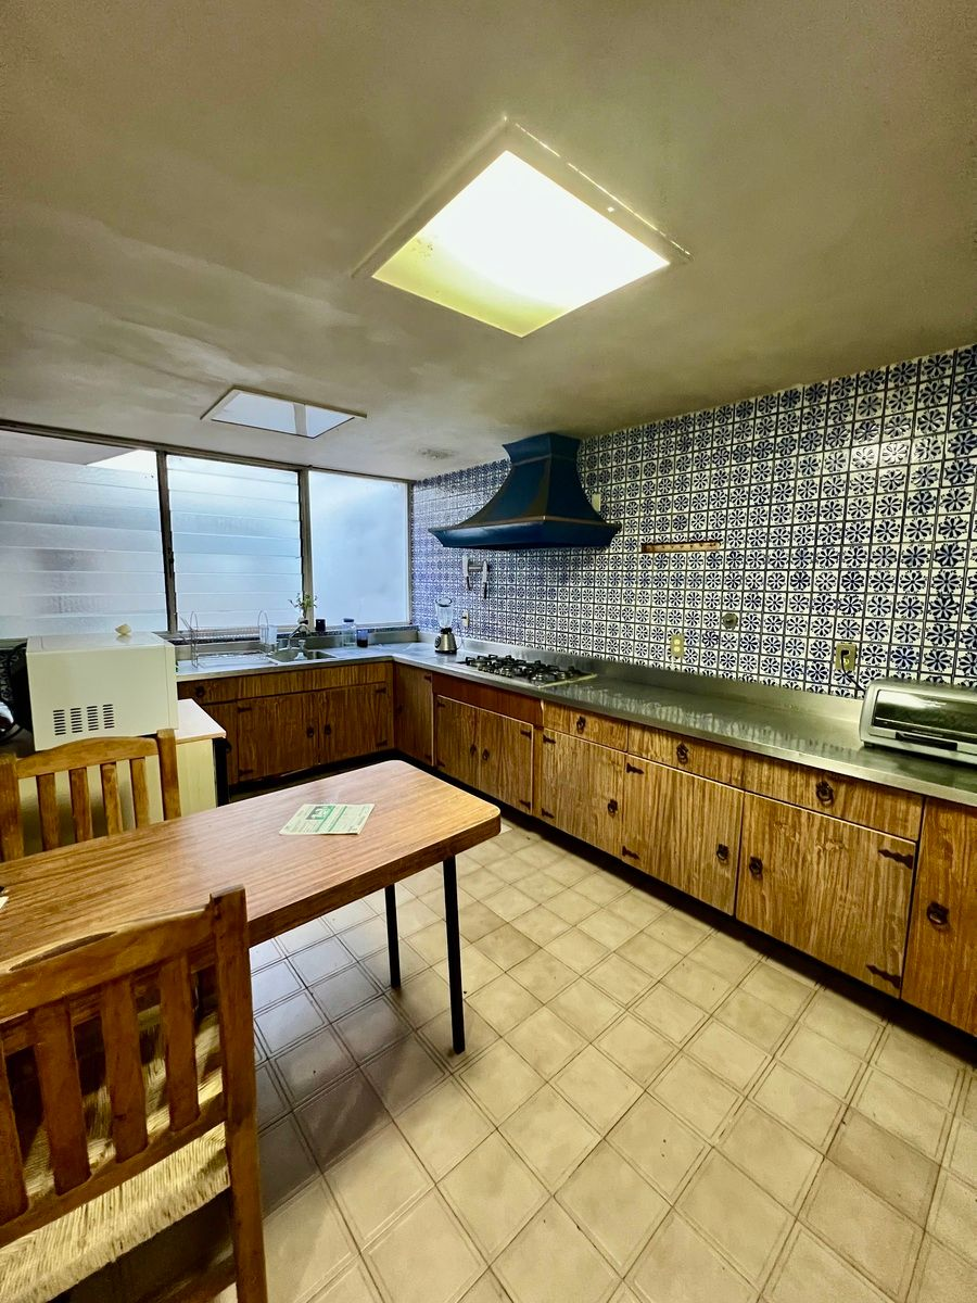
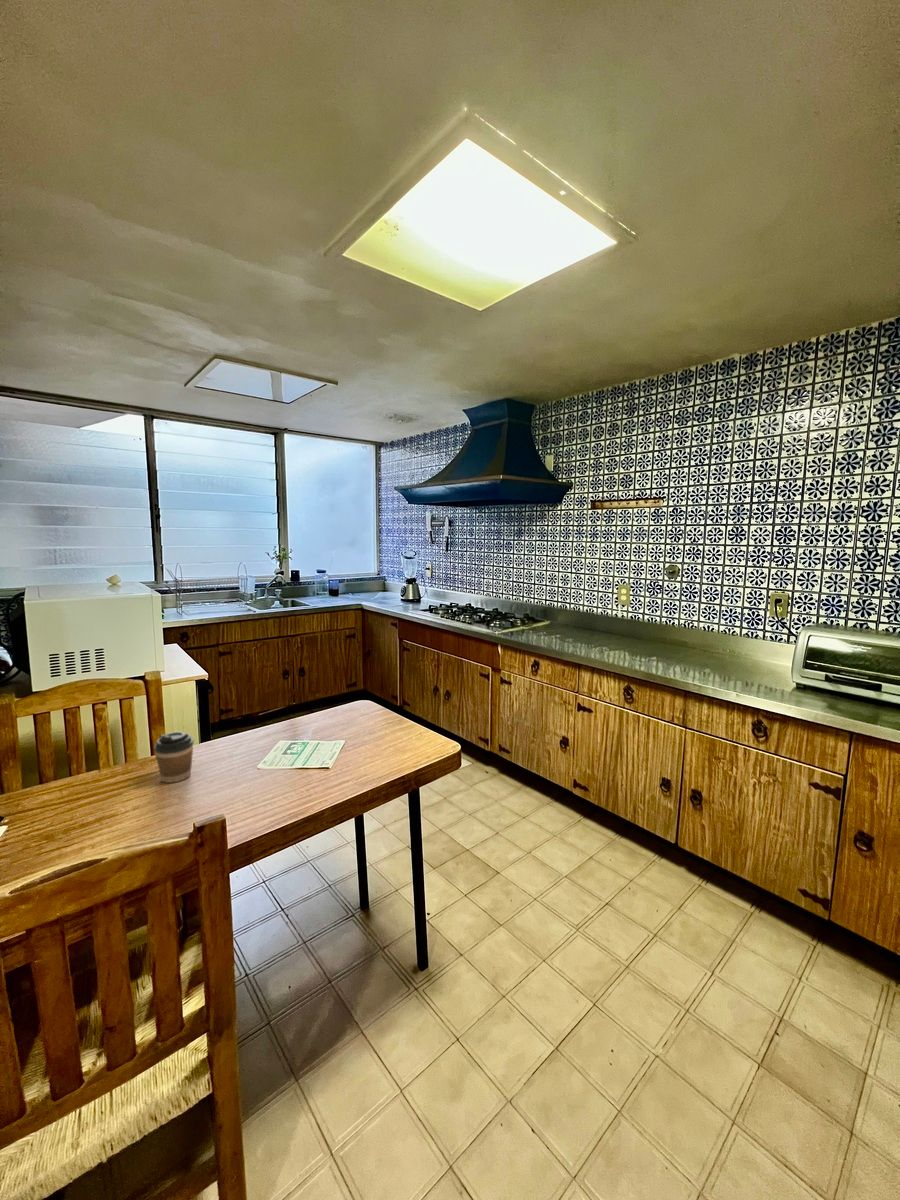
+ coffee cup (174, 754)
